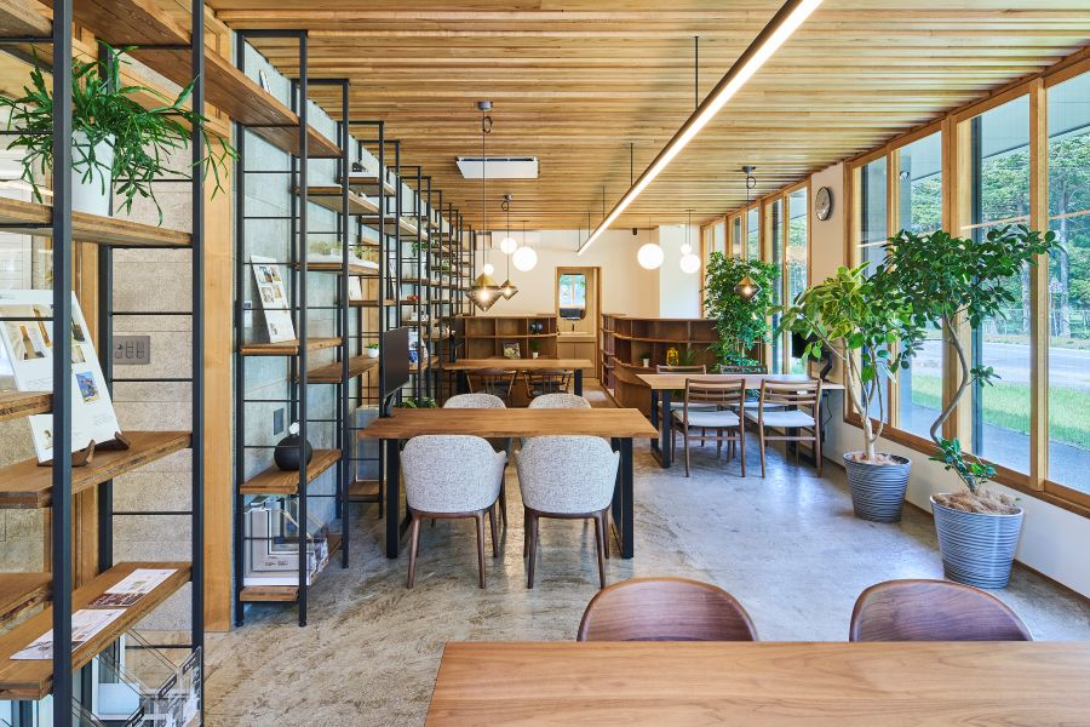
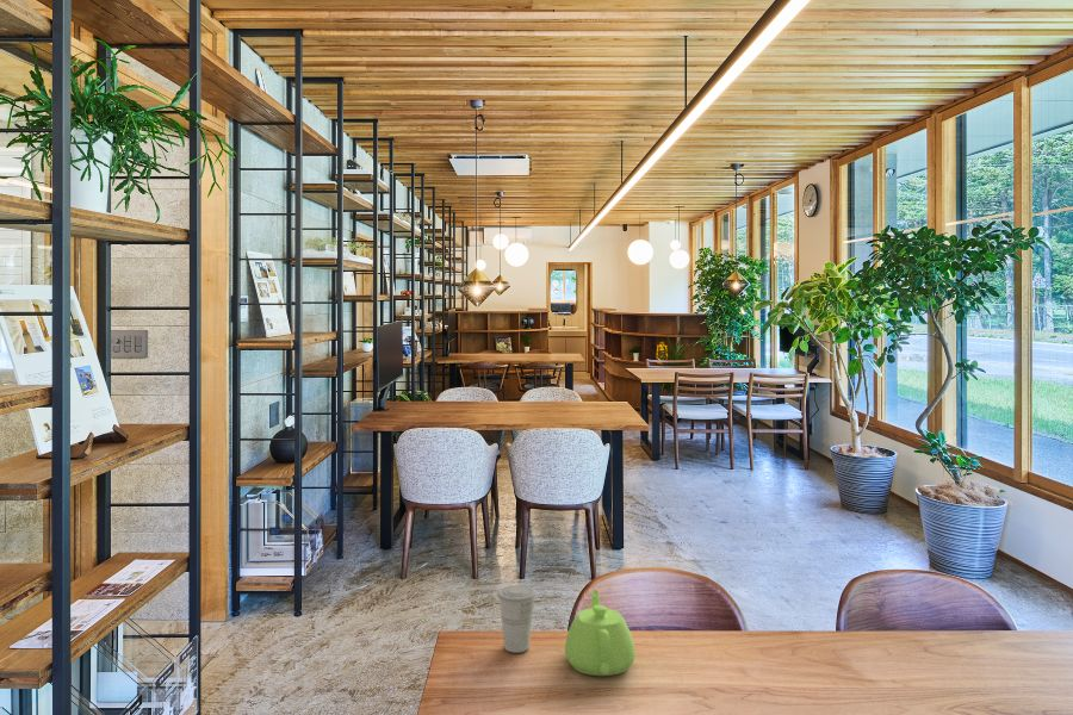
+ cup (516, 618)
+ teapot (598, 632)
